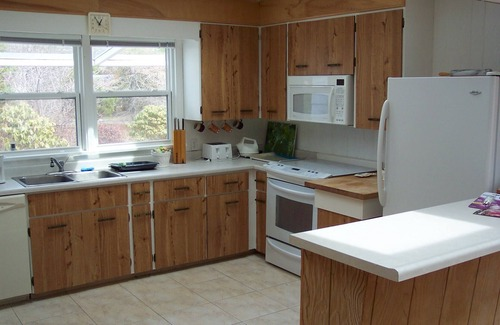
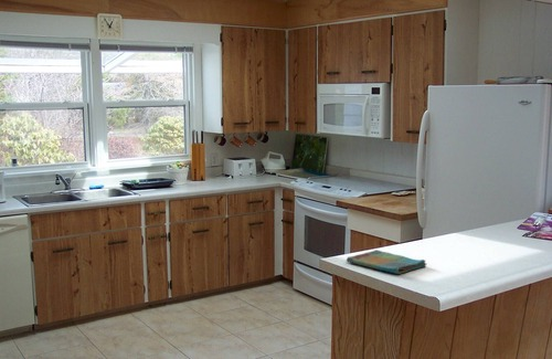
+ dish towel (385, 261)
